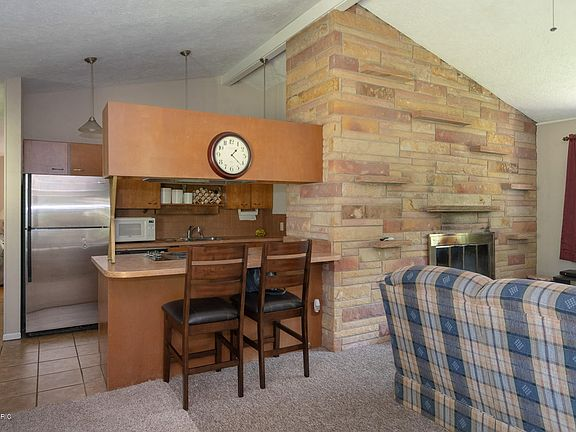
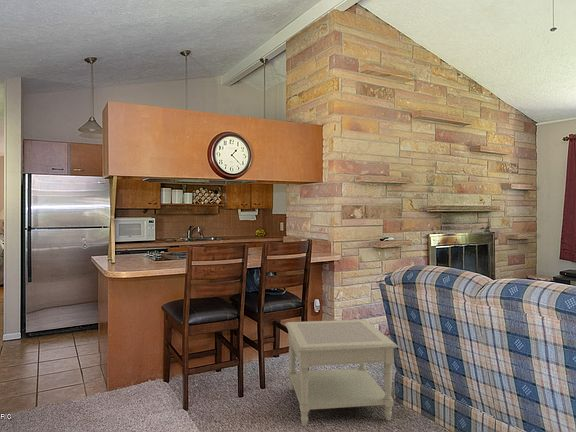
+ side table (336, 369)
